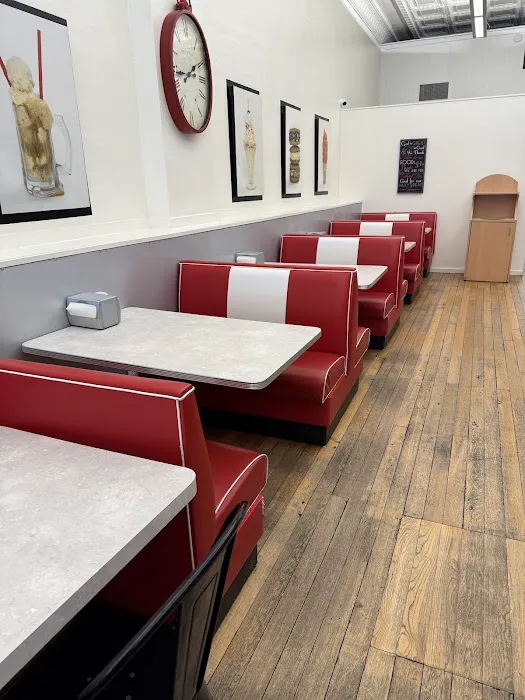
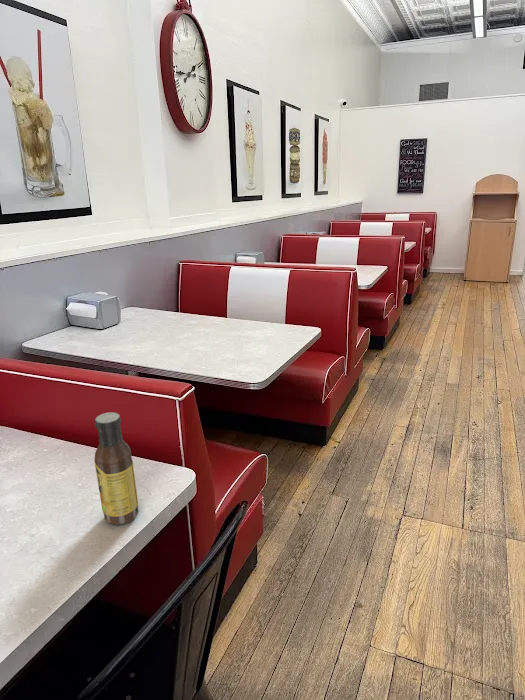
+ sauce bottle (115, 467)
